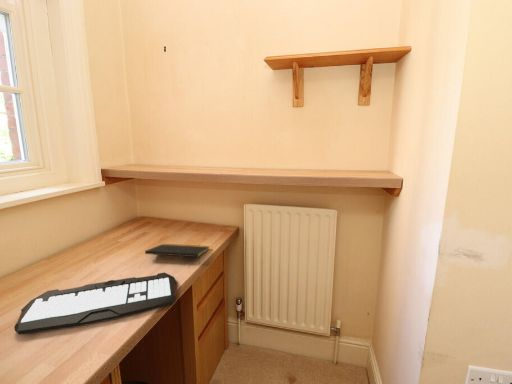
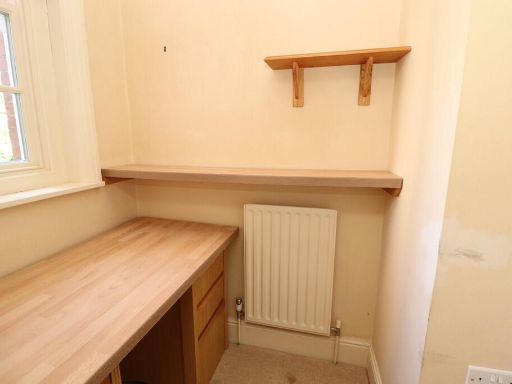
- keyboard (104, 298)
- notepad (179, 249)
